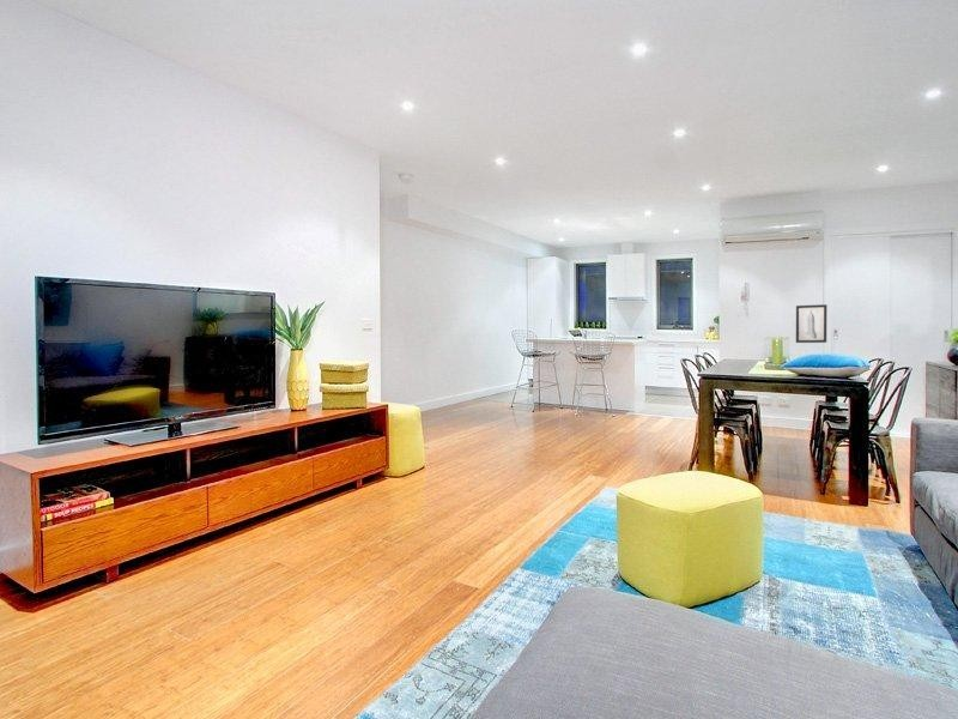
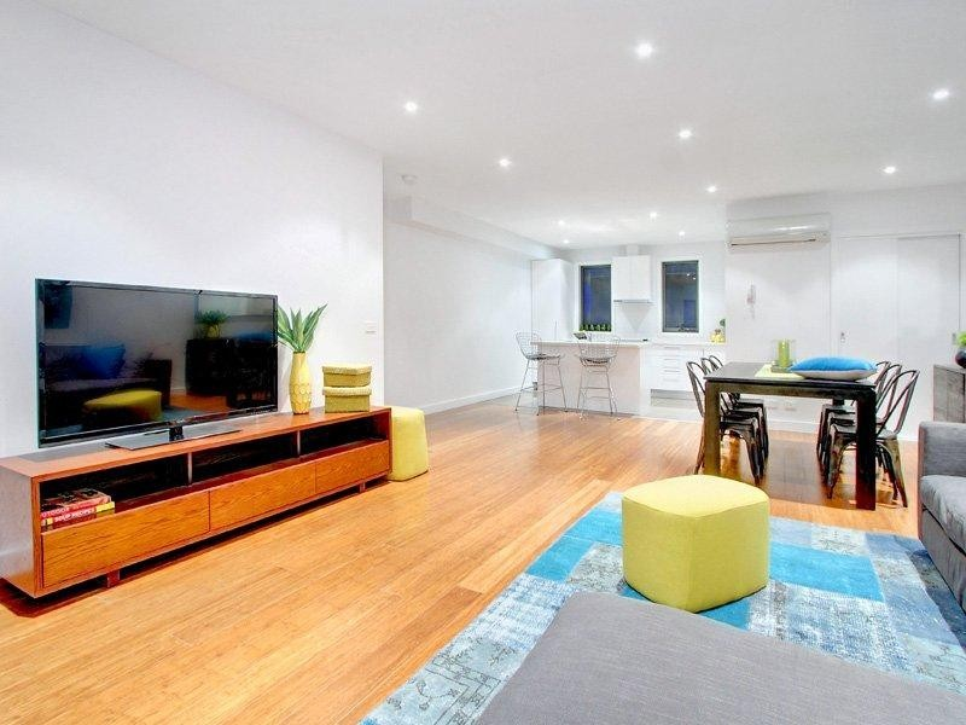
- wall art (811, 324)
